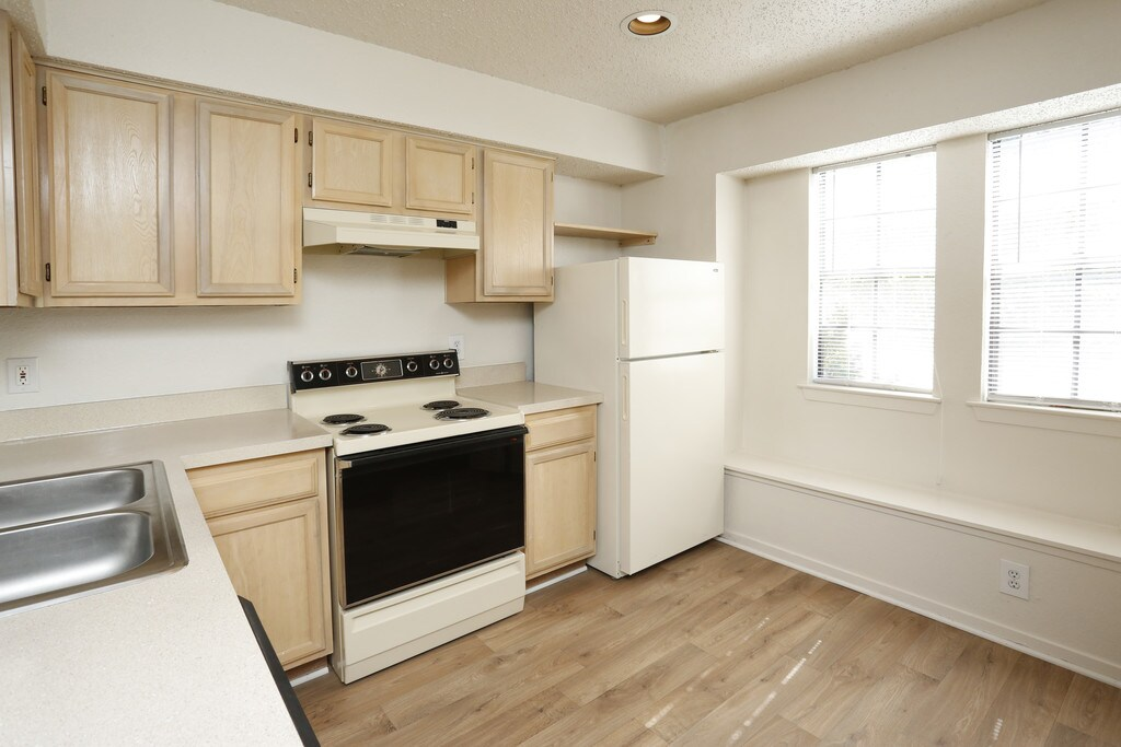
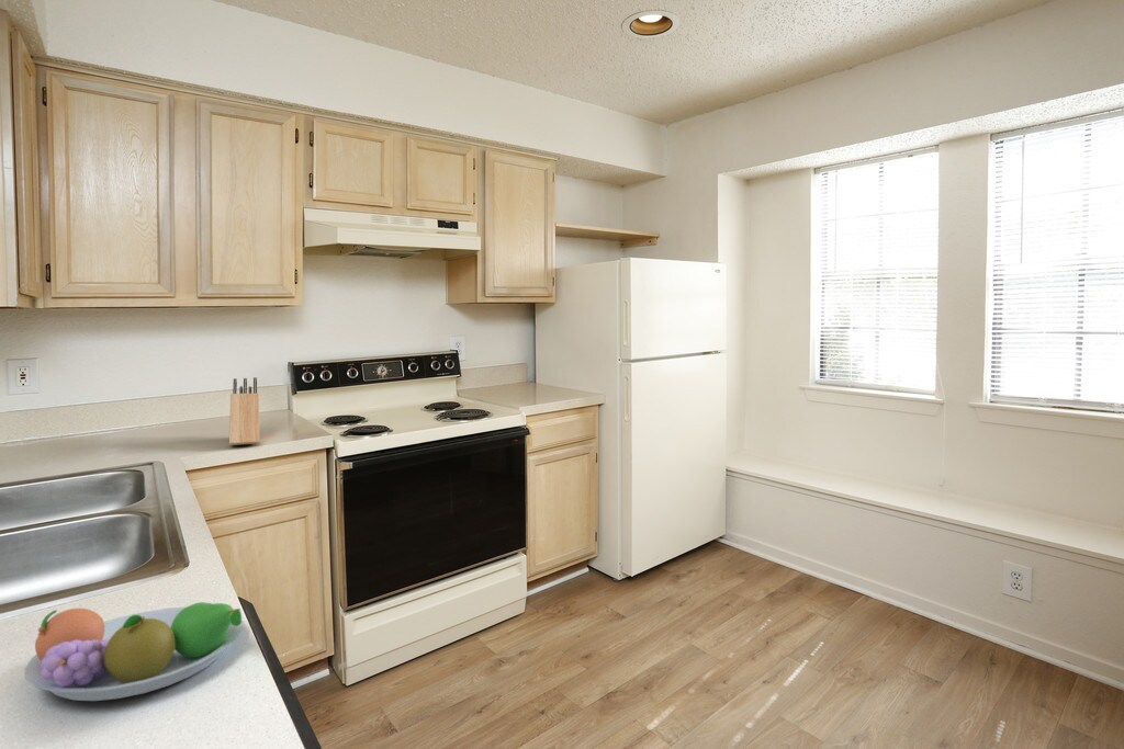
+ fruit bowl (146, 627)
+ knife block (245, 409)
